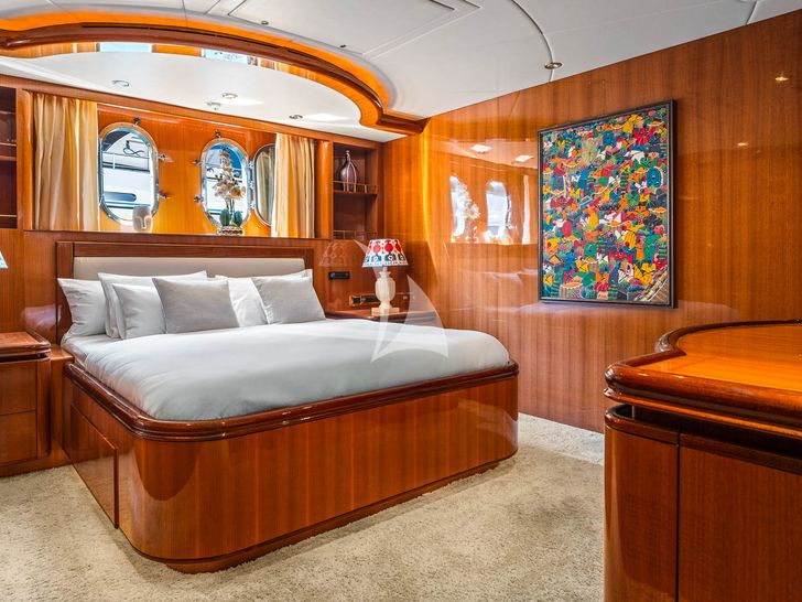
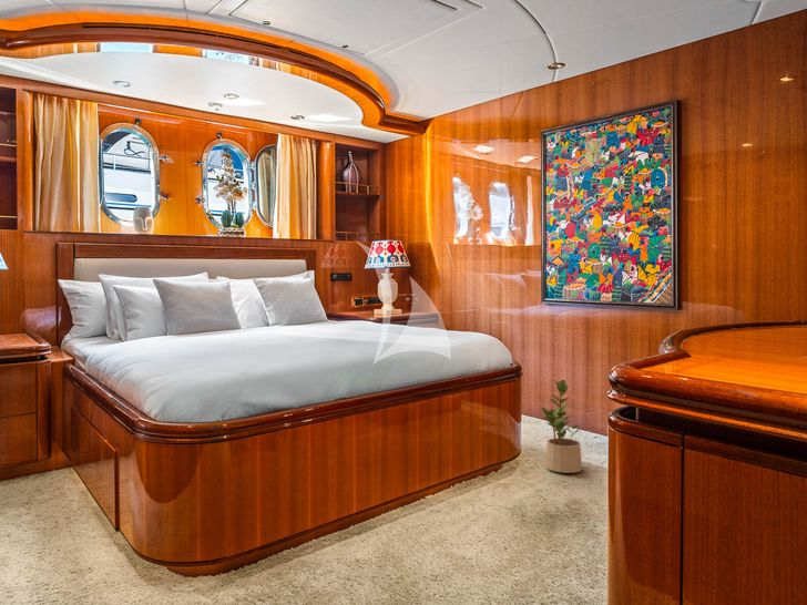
+ potted plant (561, 424)
